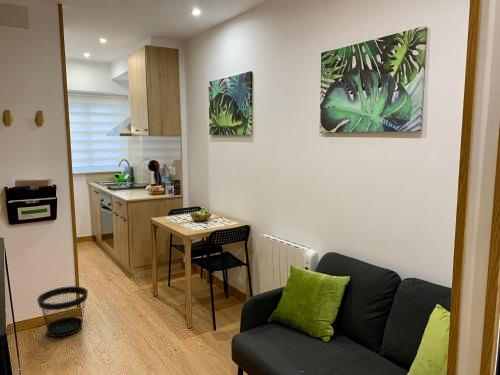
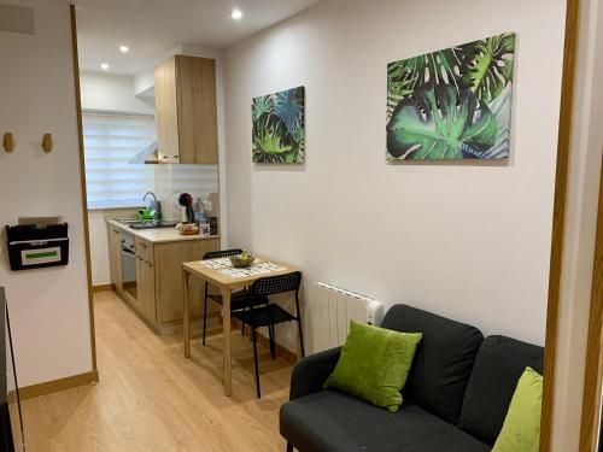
- wastebasket (64, 311)
